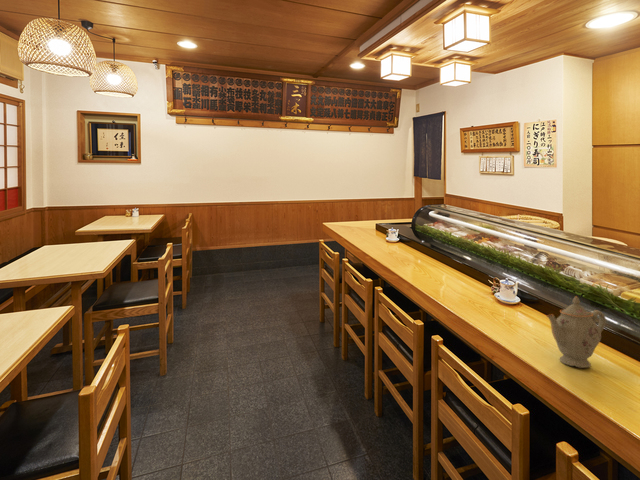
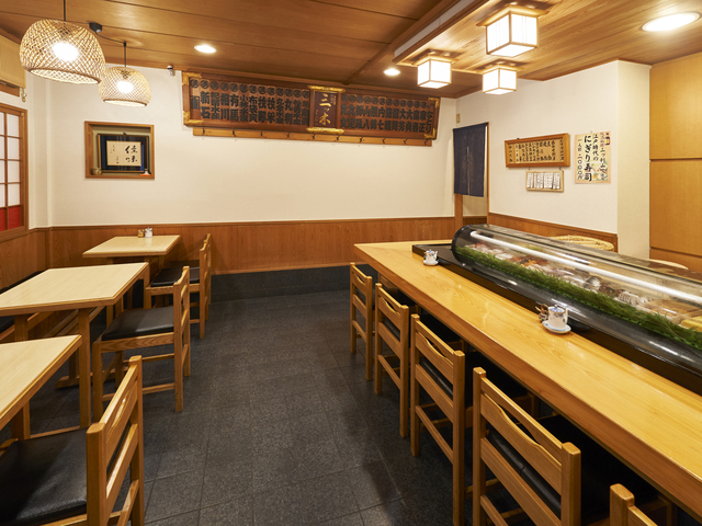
- chinaware (575, 329)
